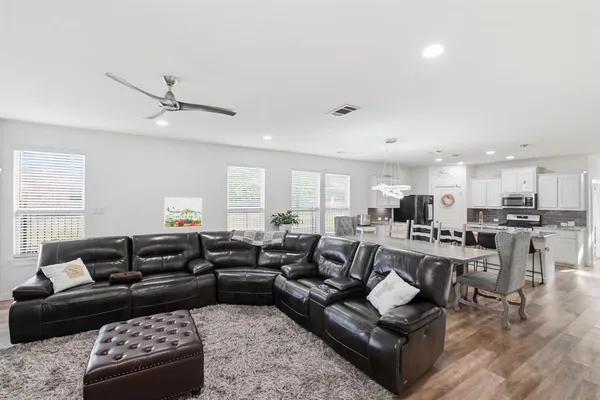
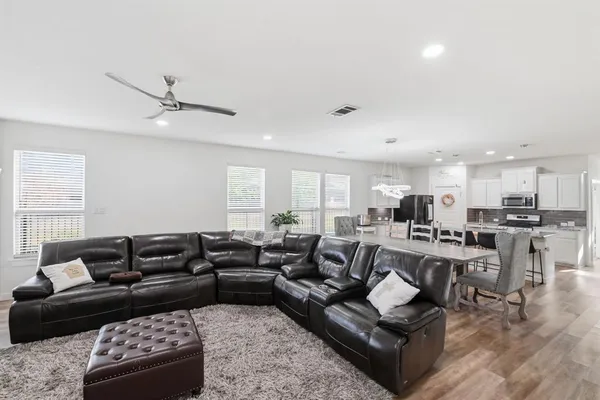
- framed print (183, 212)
